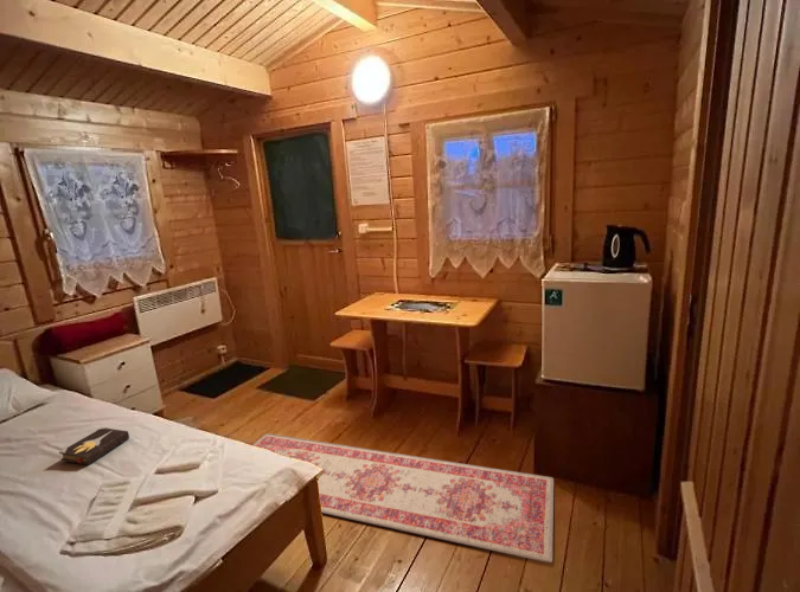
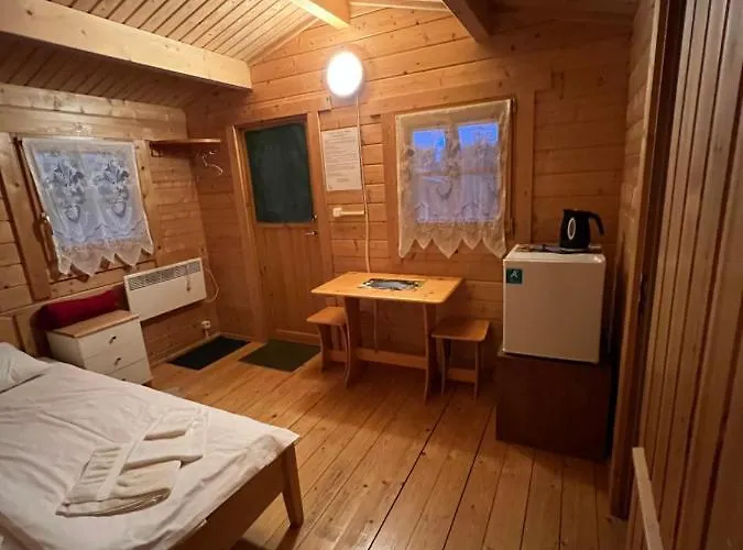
- rug (373, 482)
- hardback book (95, 444)
